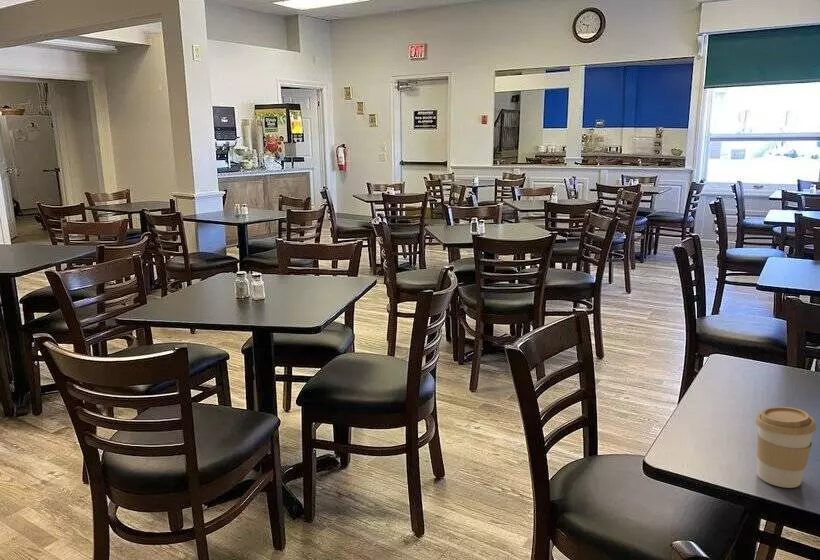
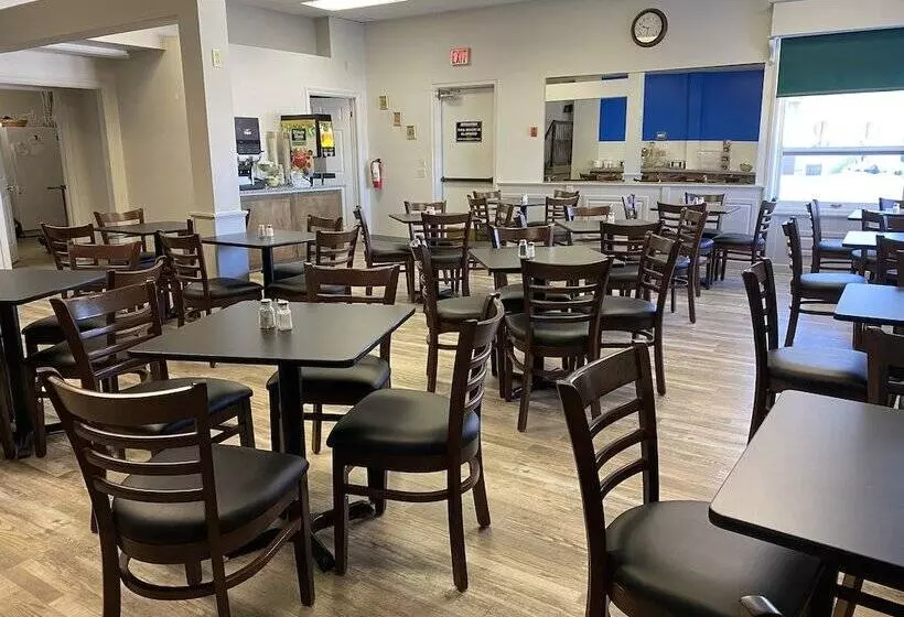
- coffee cup (782, 445)
